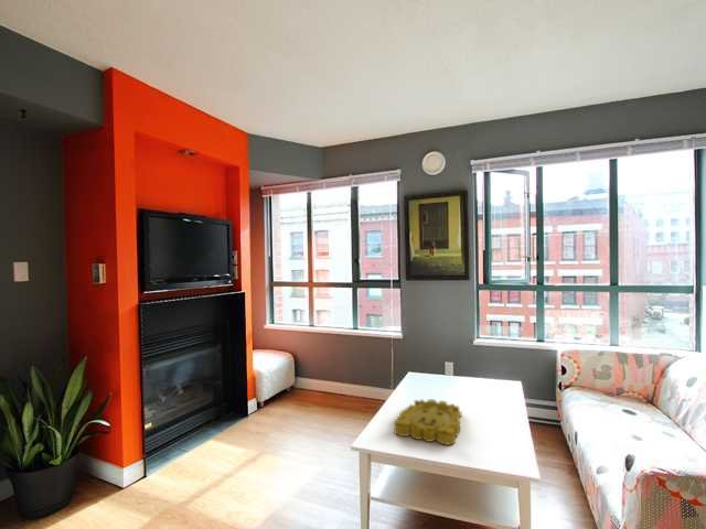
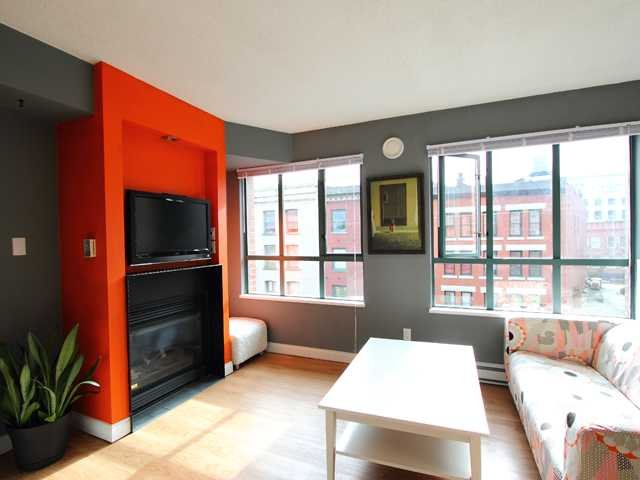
- decorative tray (430, 417)
